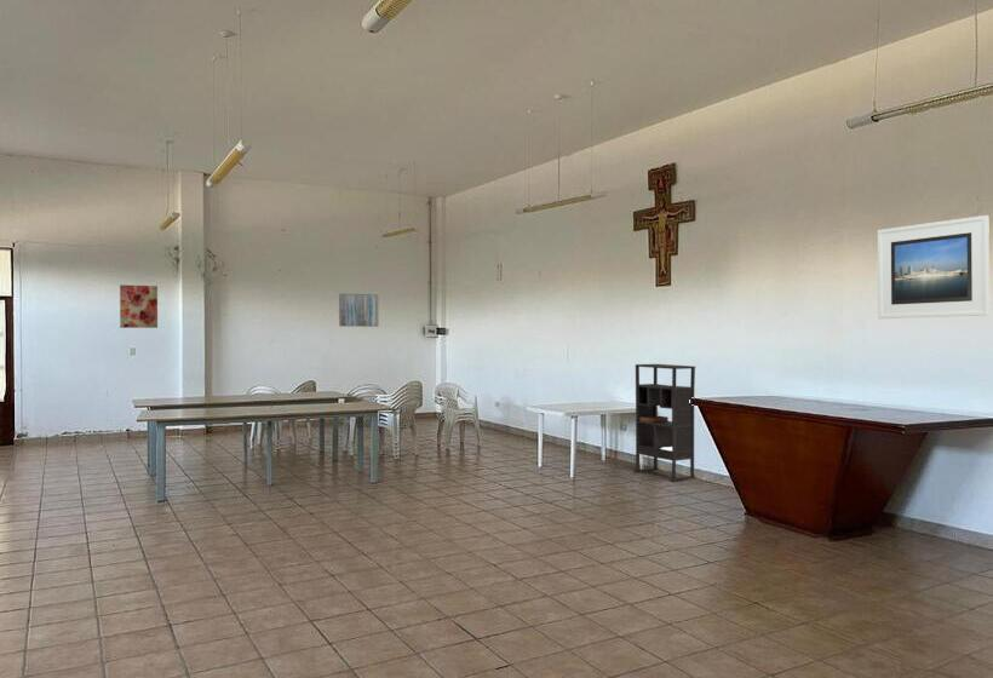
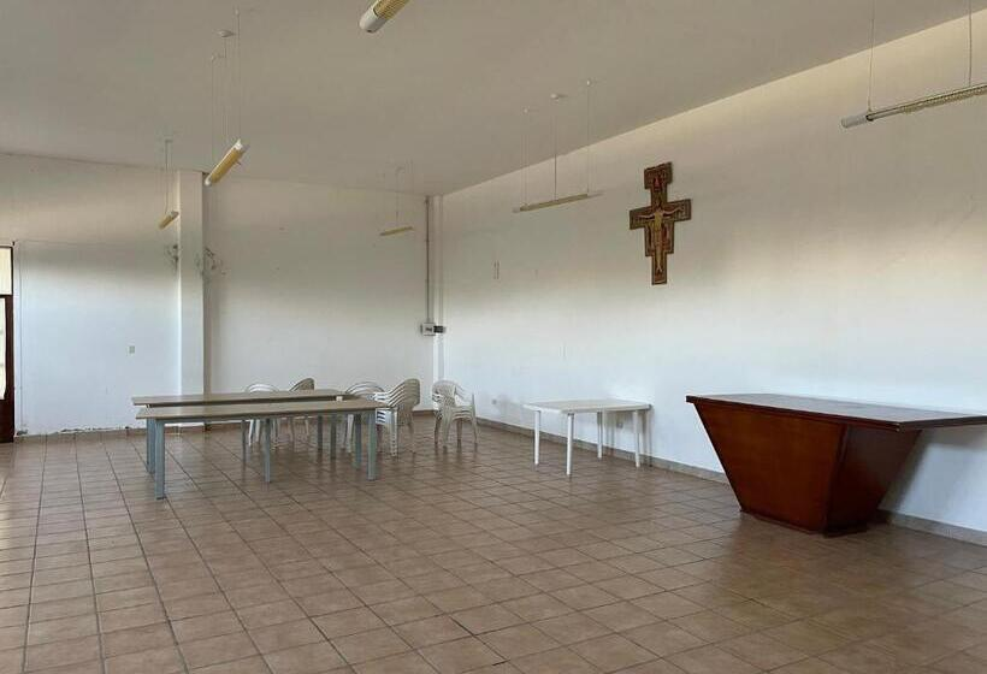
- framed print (930, 270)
- wall art (358, 310)
- wall art (138, 306)
- bookshelf (664, 419)
